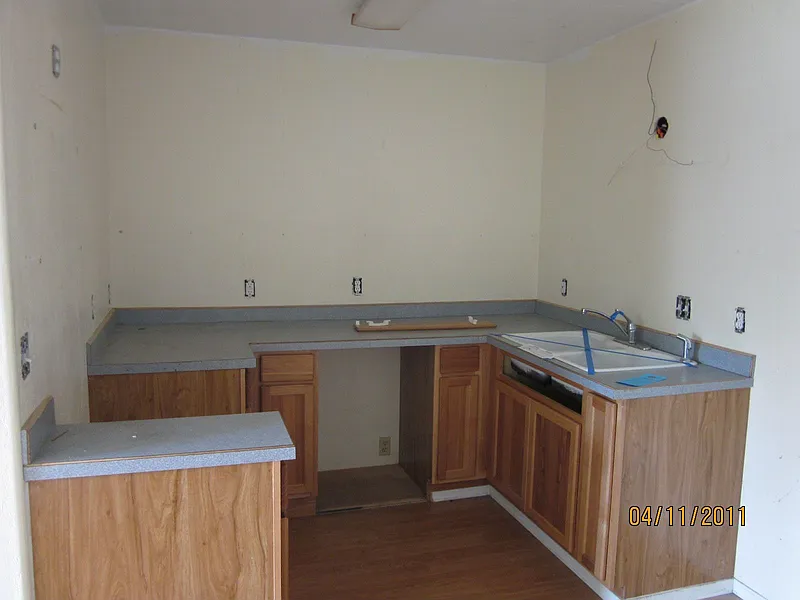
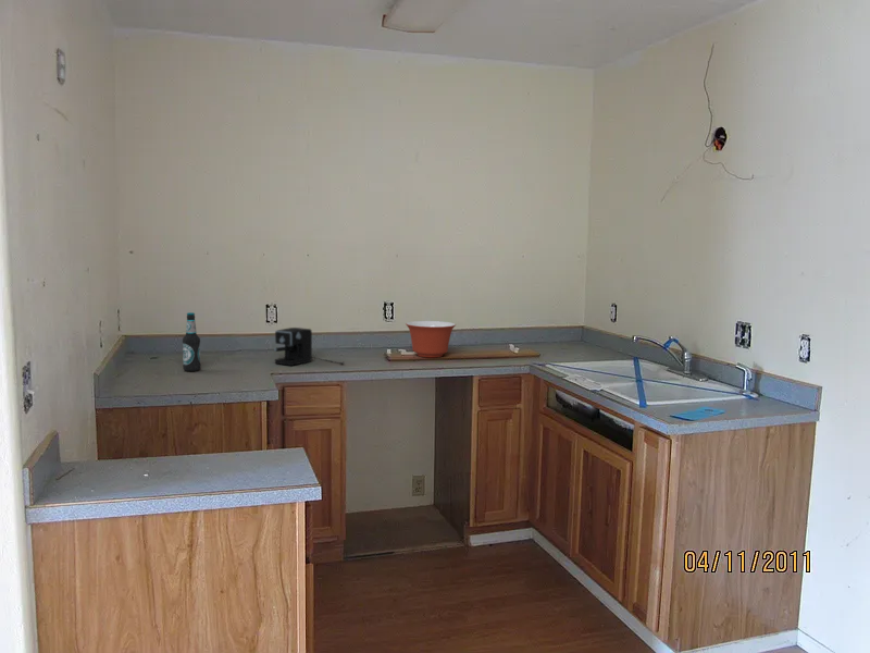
+ bottle (190, 342)
+ coffee maker (308, 347)
+ mixing bowl (430, 340)
